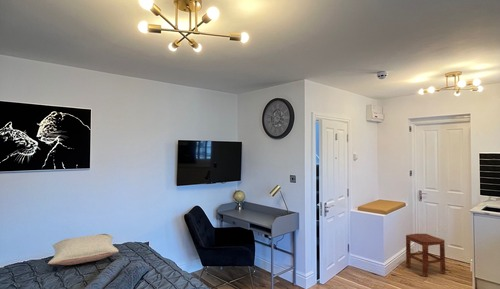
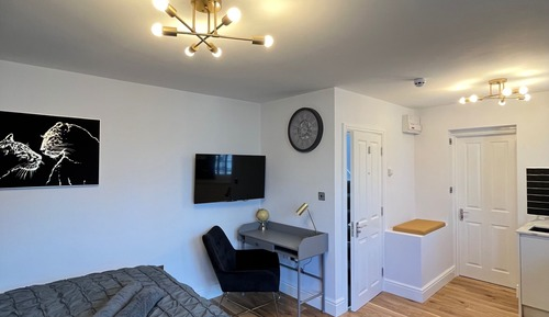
- pillow (84, 248)
- stool (425, 253)
